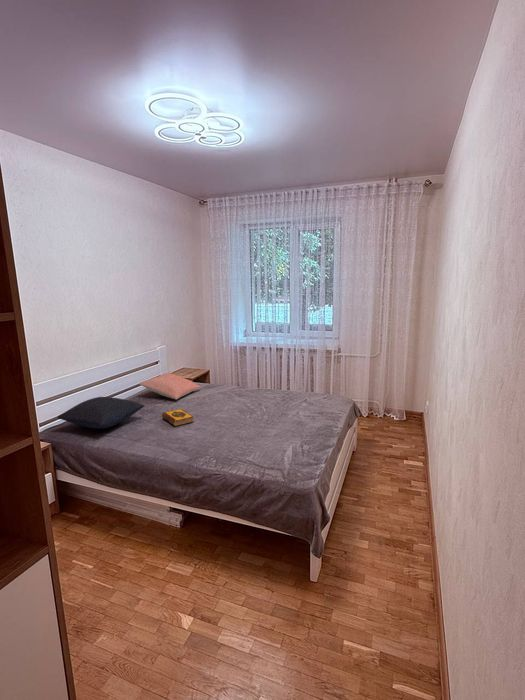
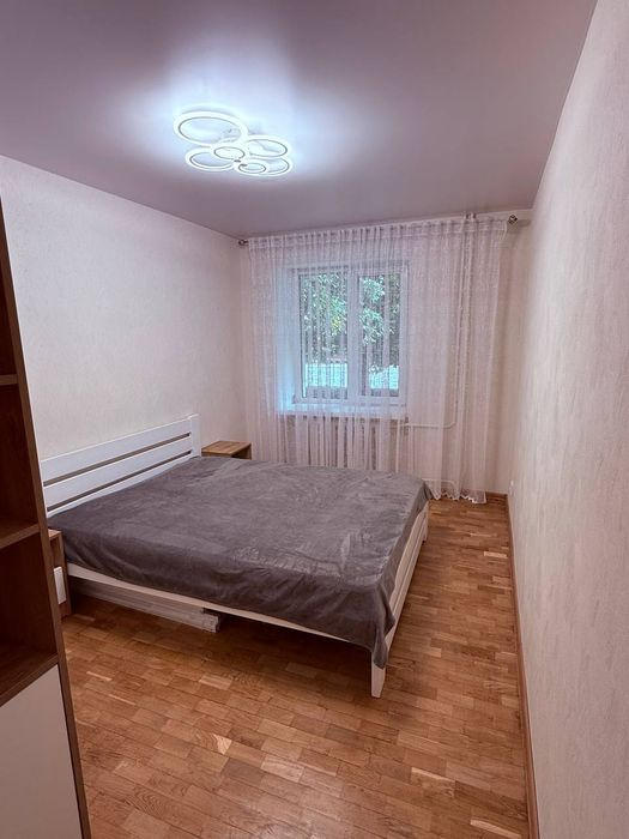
- pillow (103, 411)
- hardback book (177, 417)
- pillow (170, 385)
